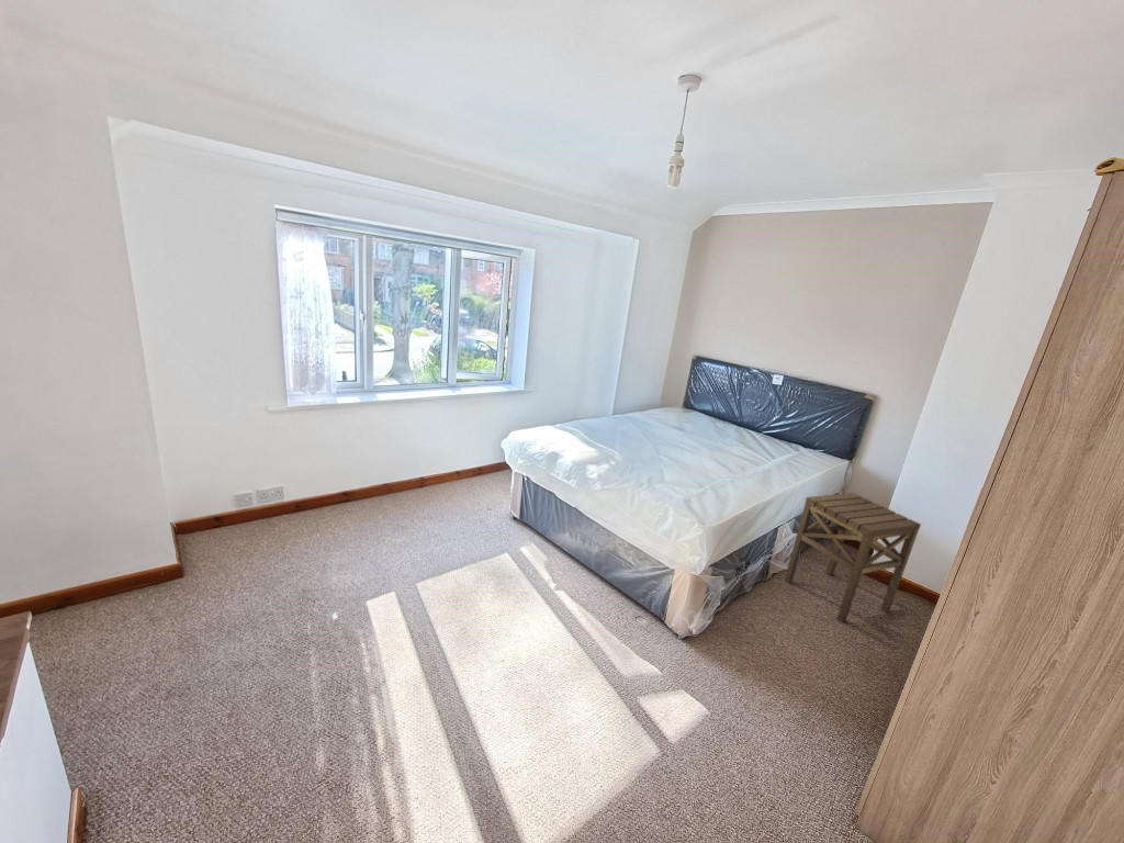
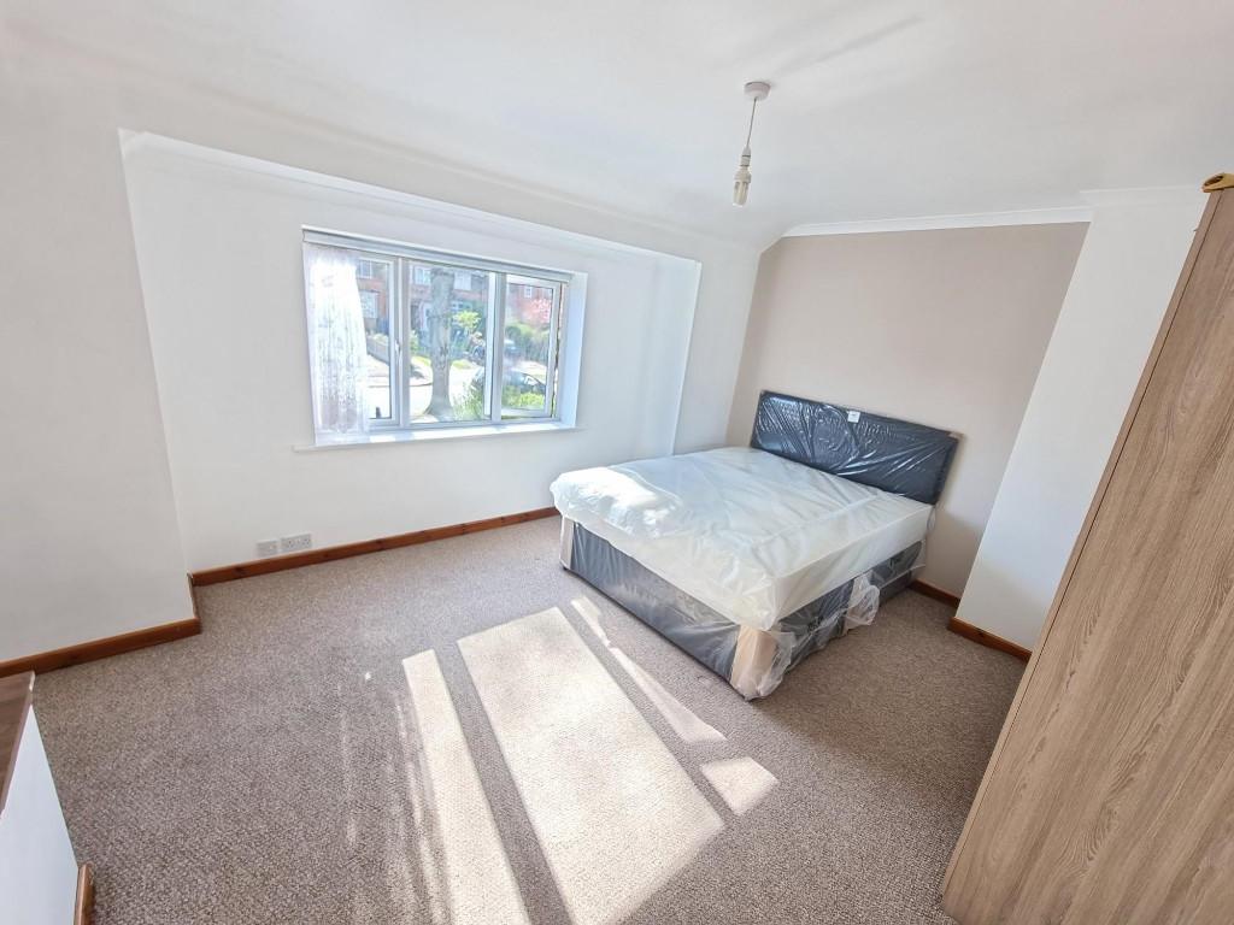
- side table (847, 553)
